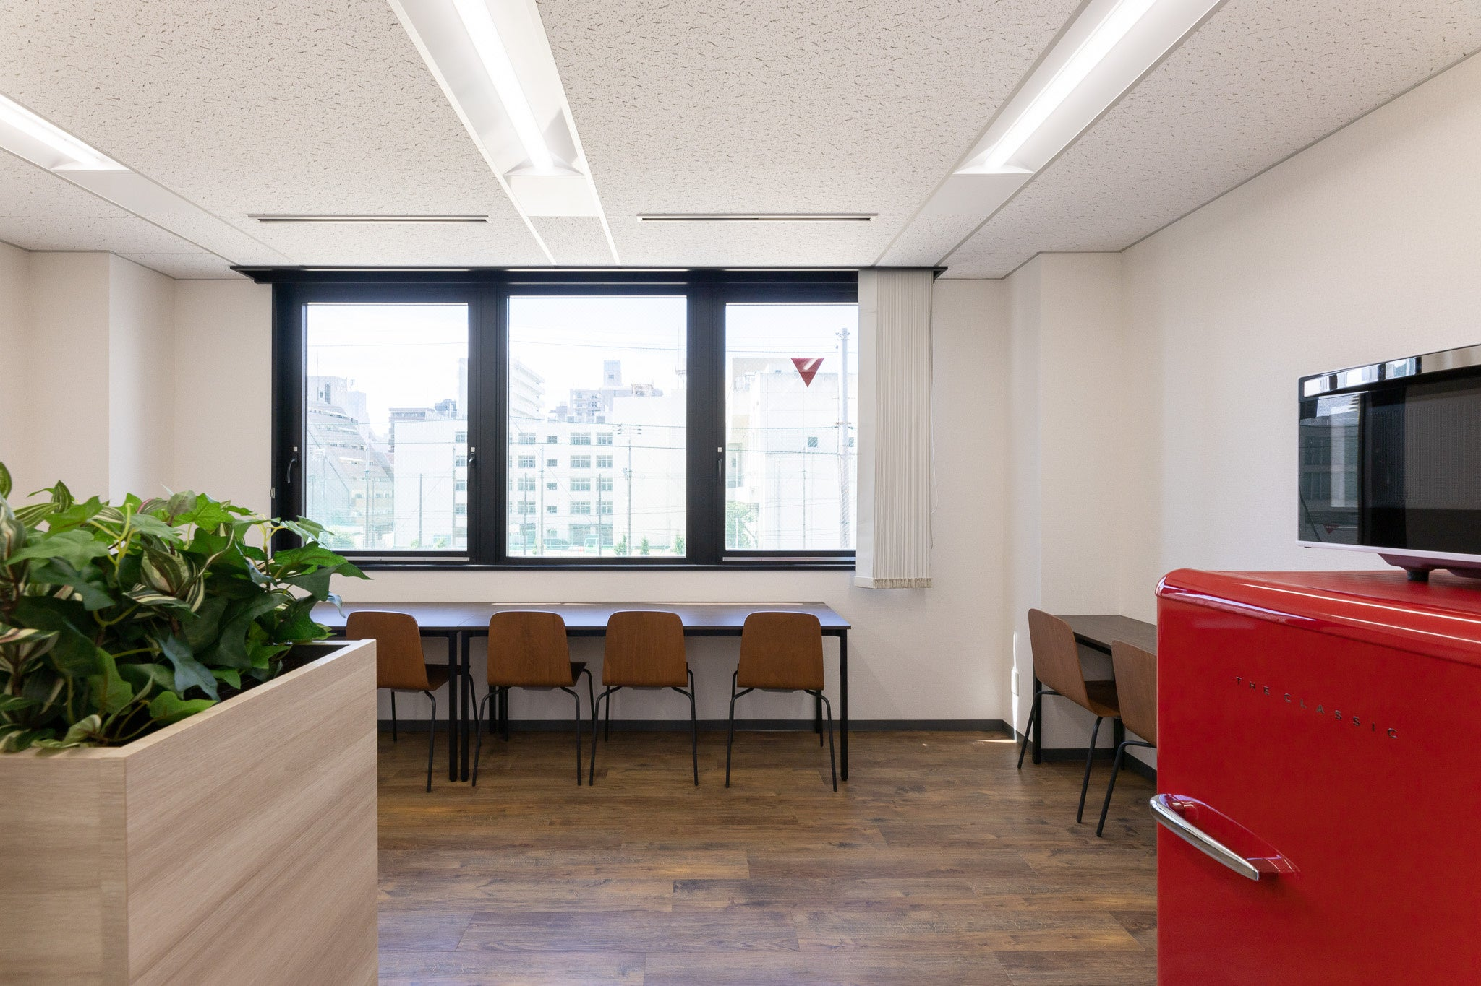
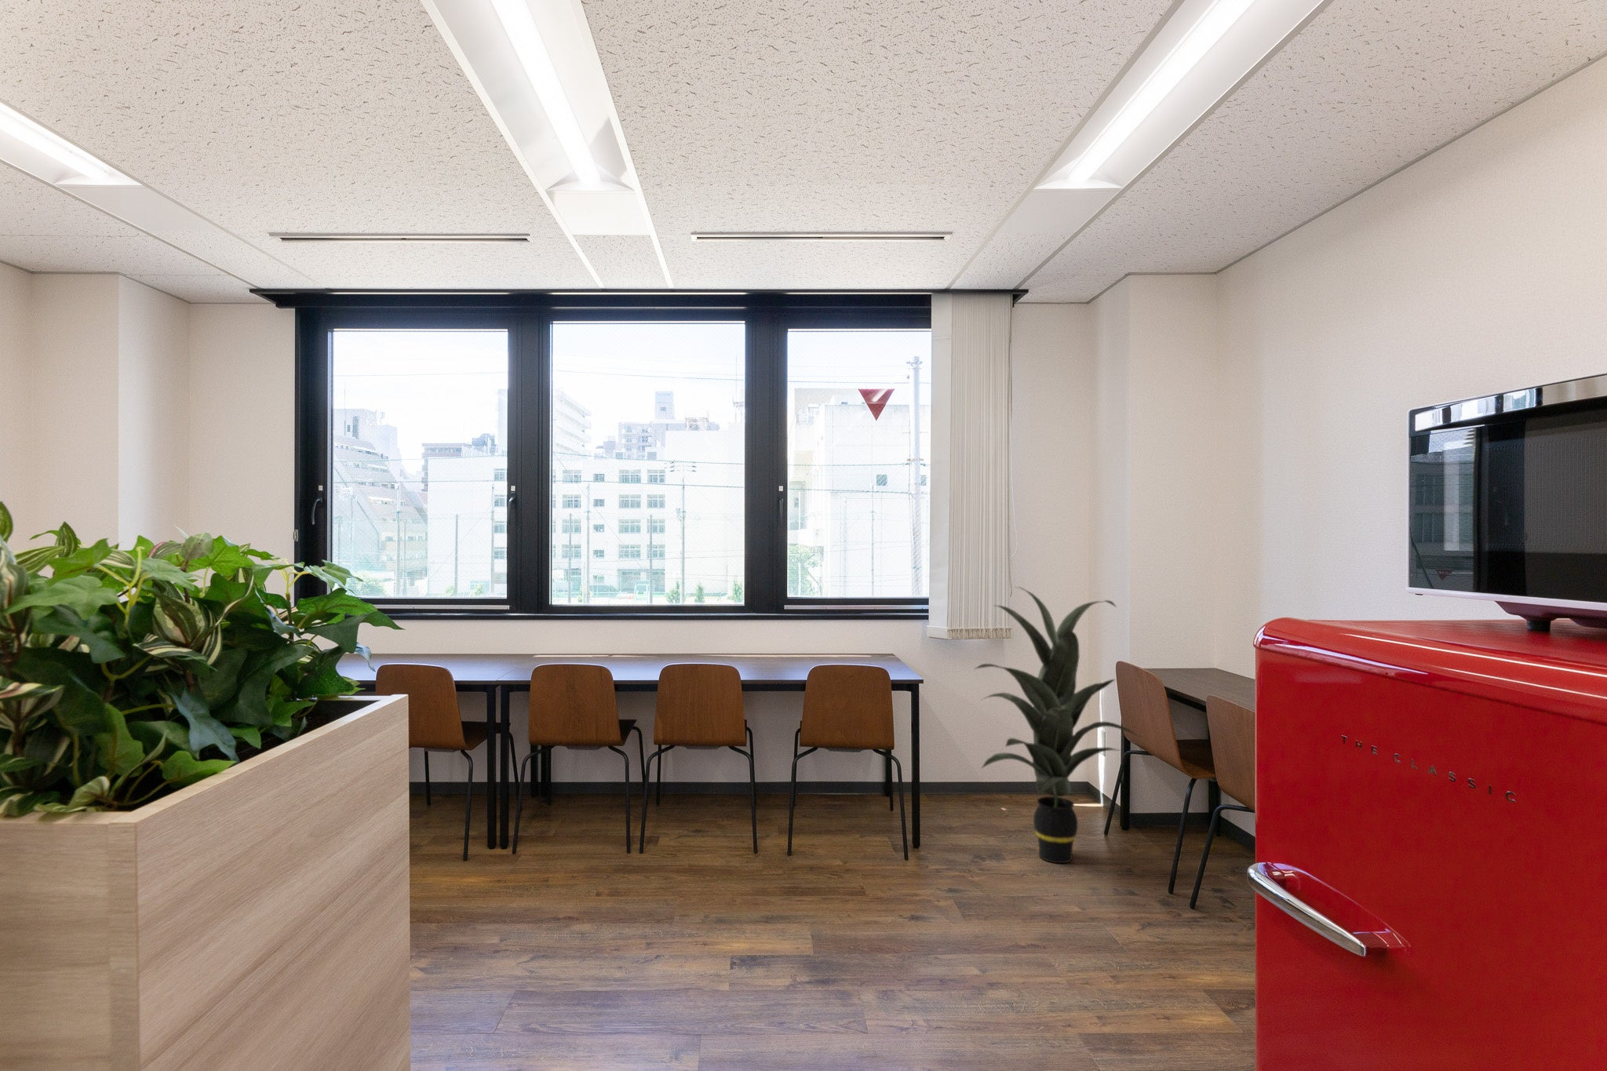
+ indoor plant (1044, 721)
